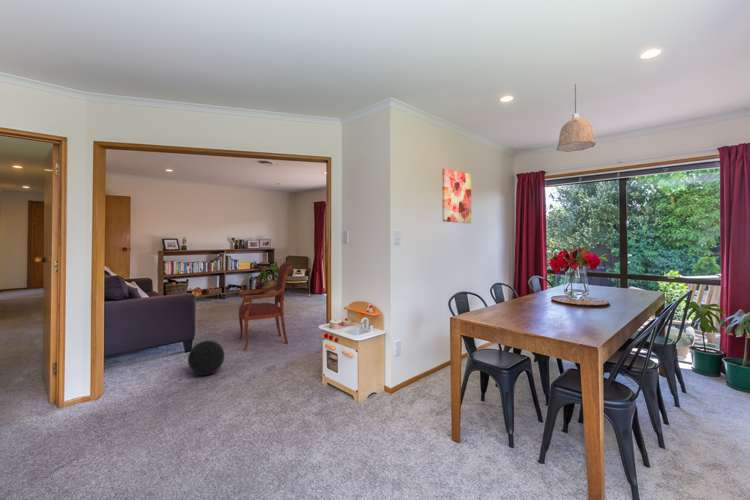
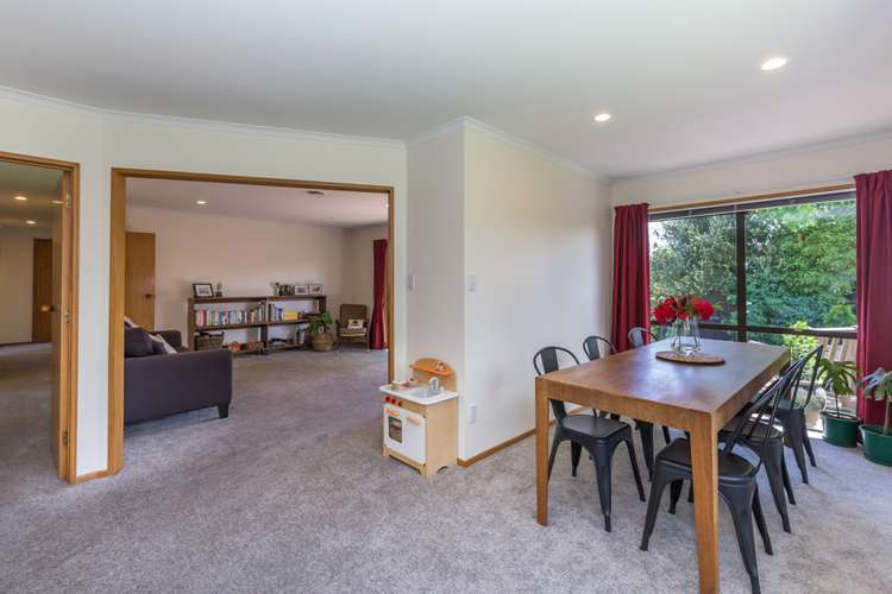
- wall art (457, 196)
- armchair (262, 303)
- decorative ball (206, 357)
- pendant lamp (575, 115)
